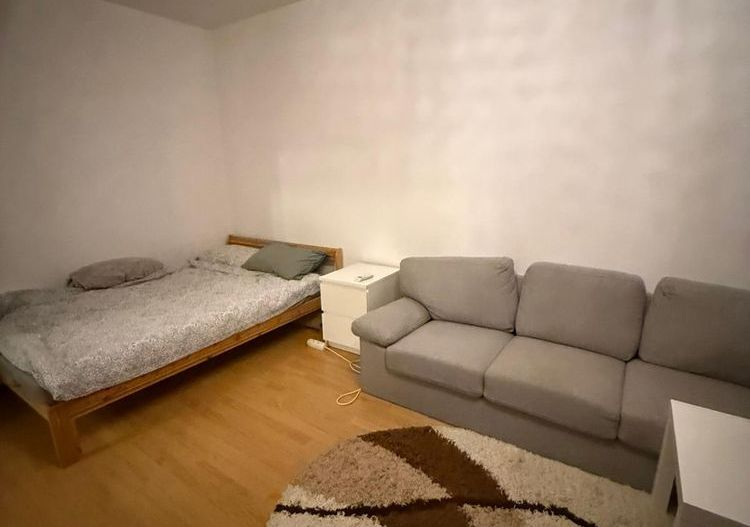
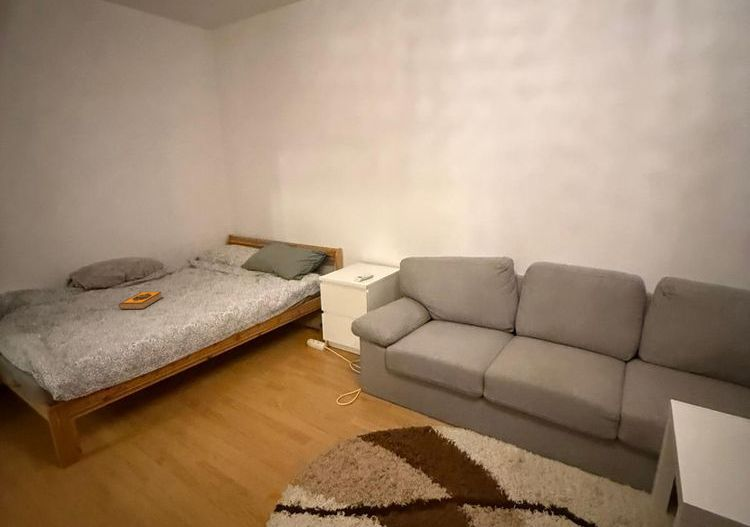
+ hardback book (141, 300)
